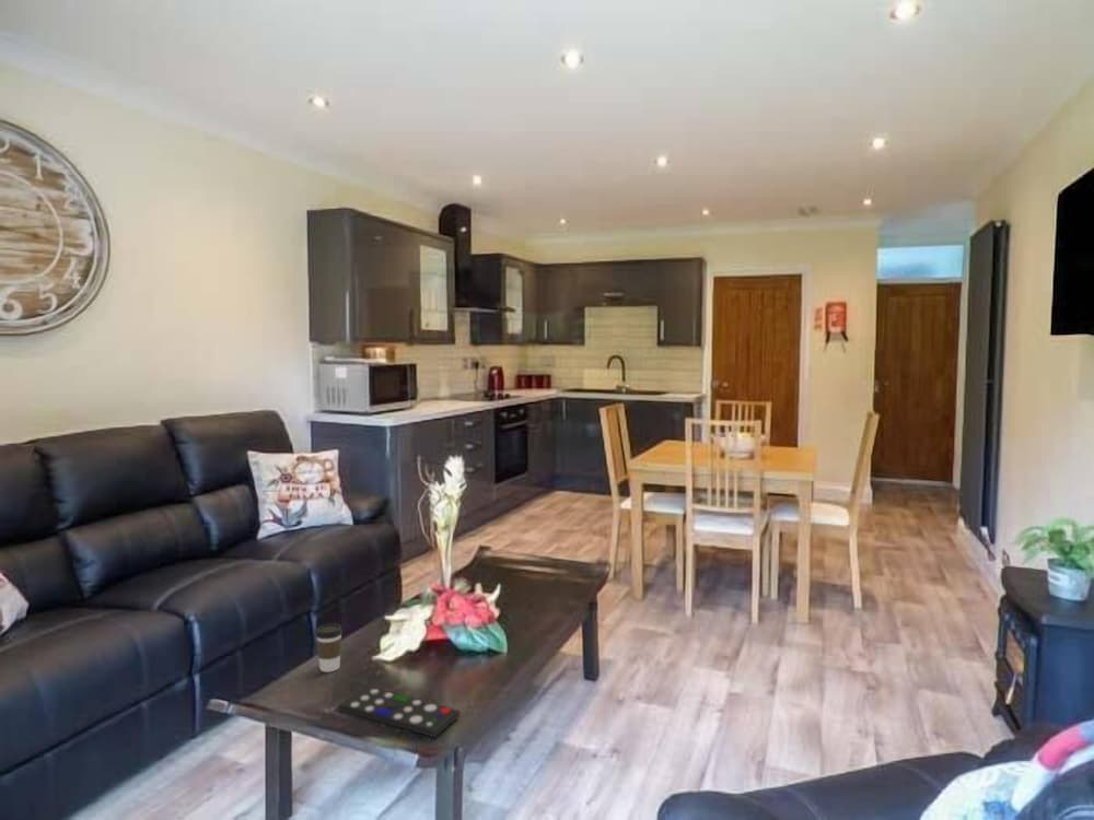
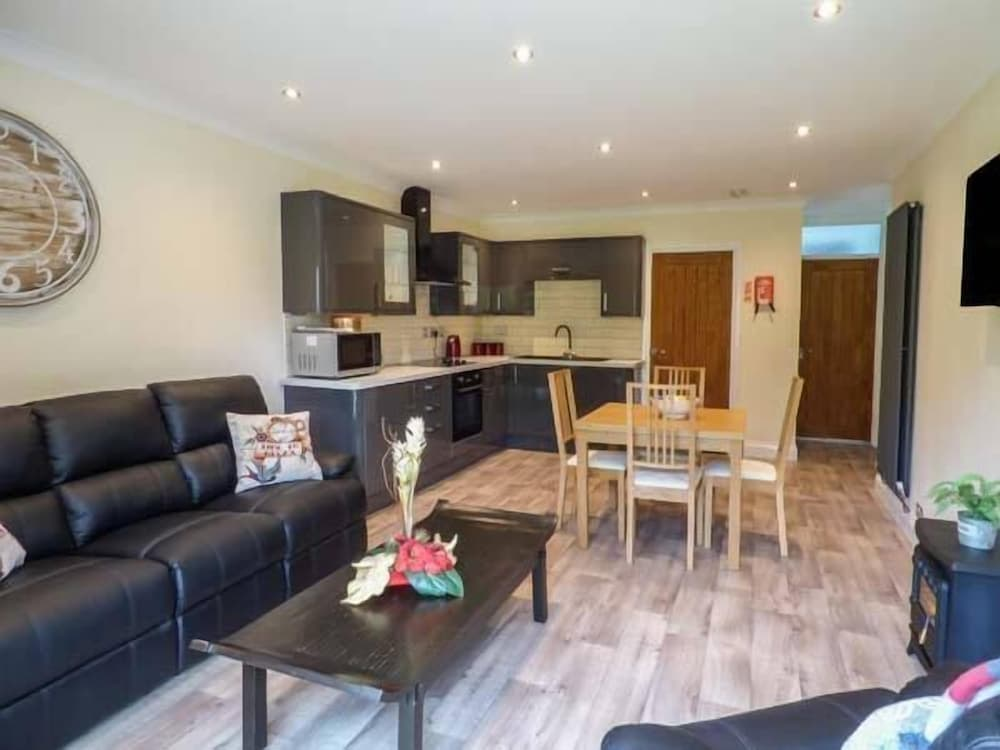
- coffee cup (329, 647)
- remote control (398, 708)
